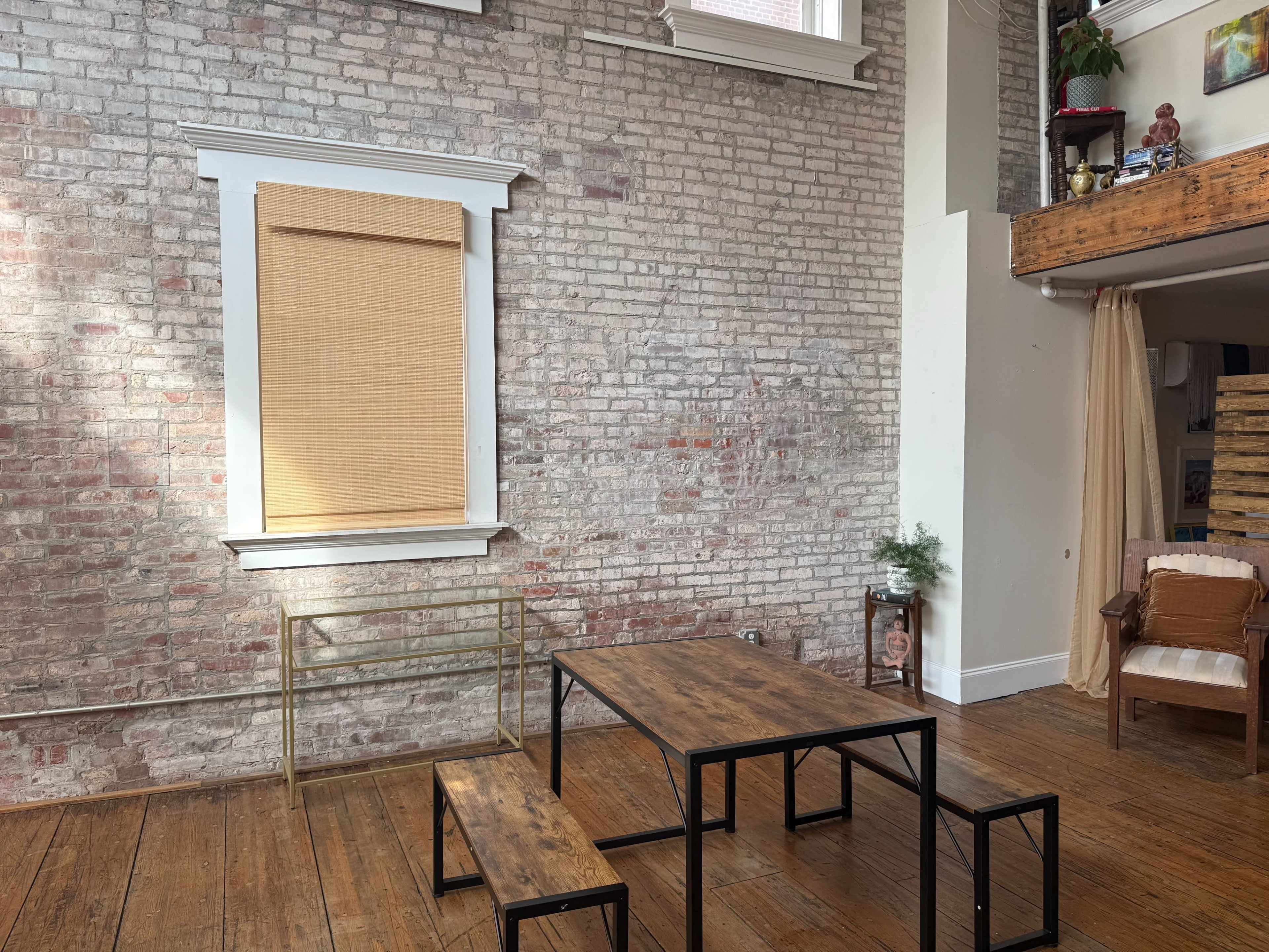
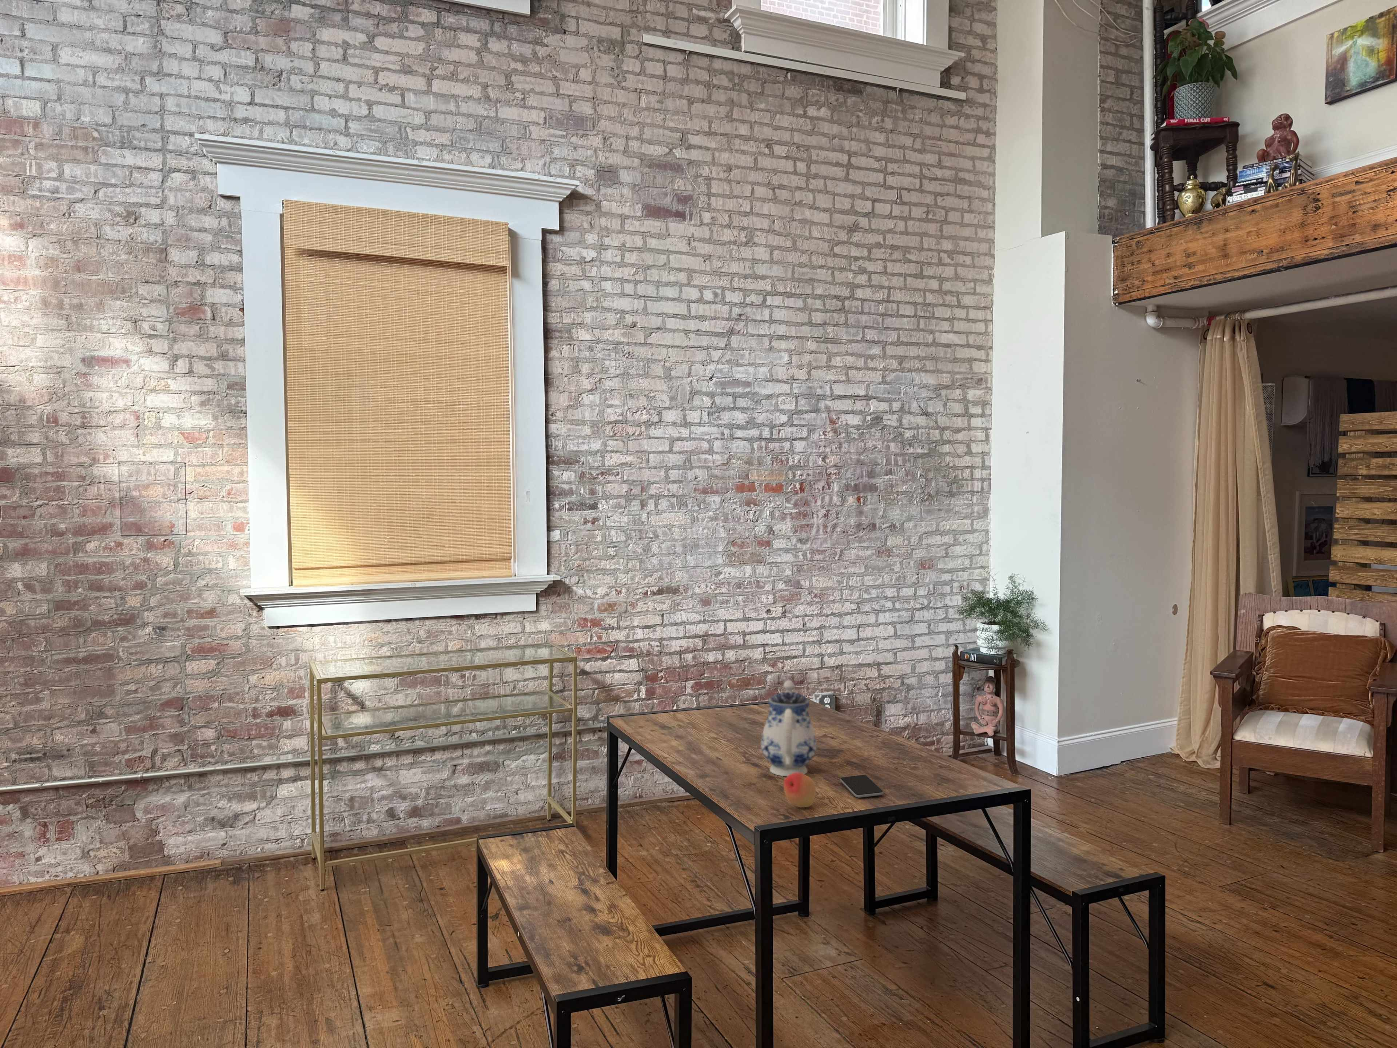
+ smartphone (861, 786)
+ fruit (799, 789)
+ teapot (788, 725)
